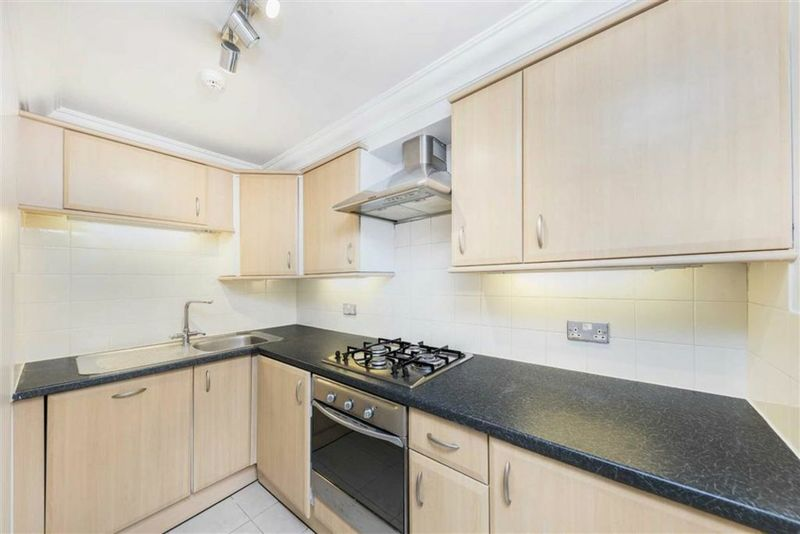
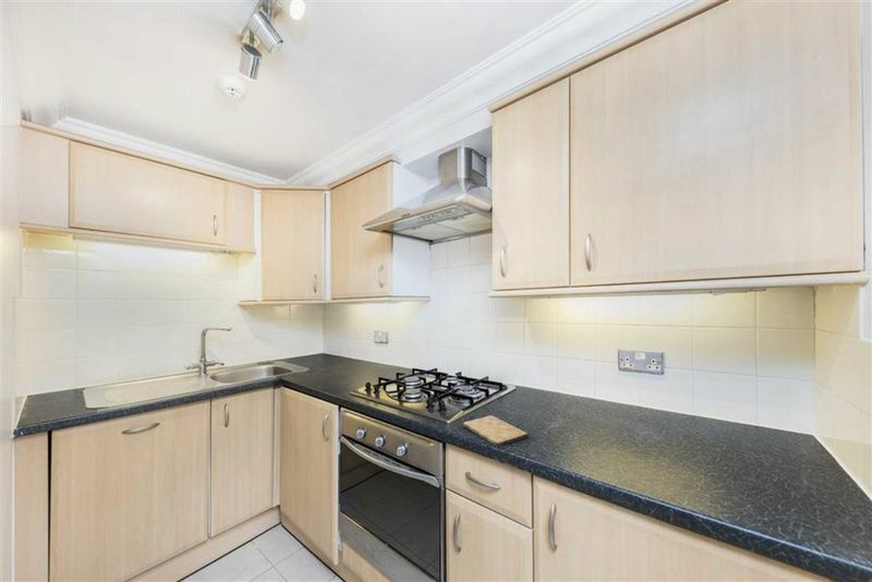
+ cutting board (494, 428)
